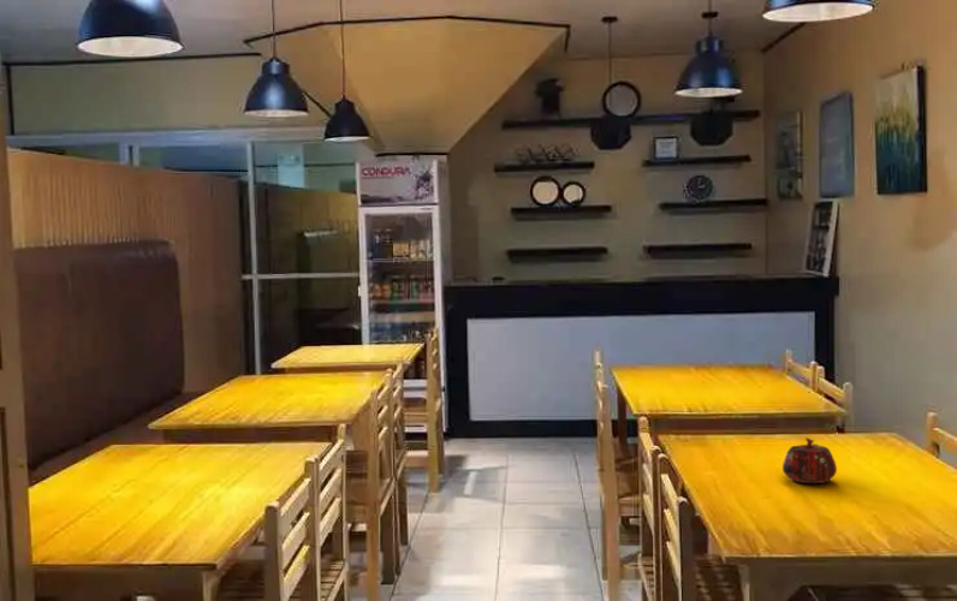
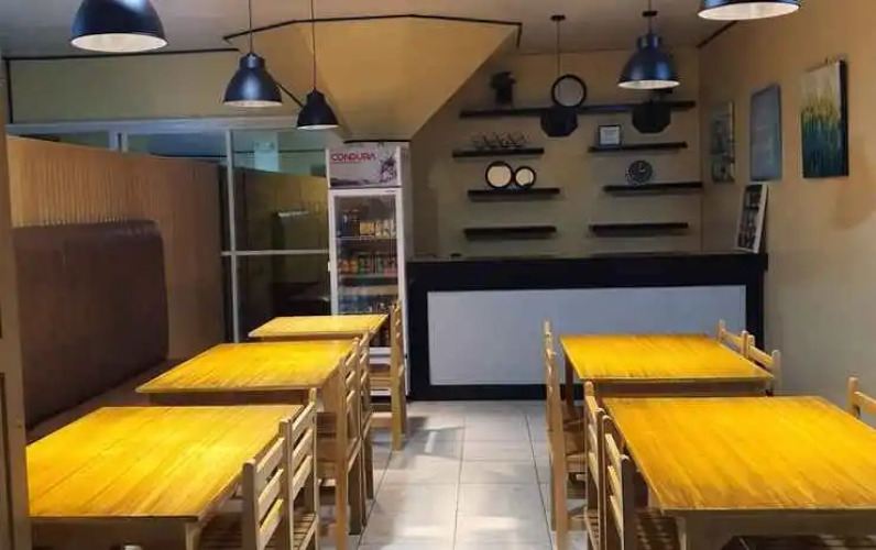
- teapot (809, 459)
